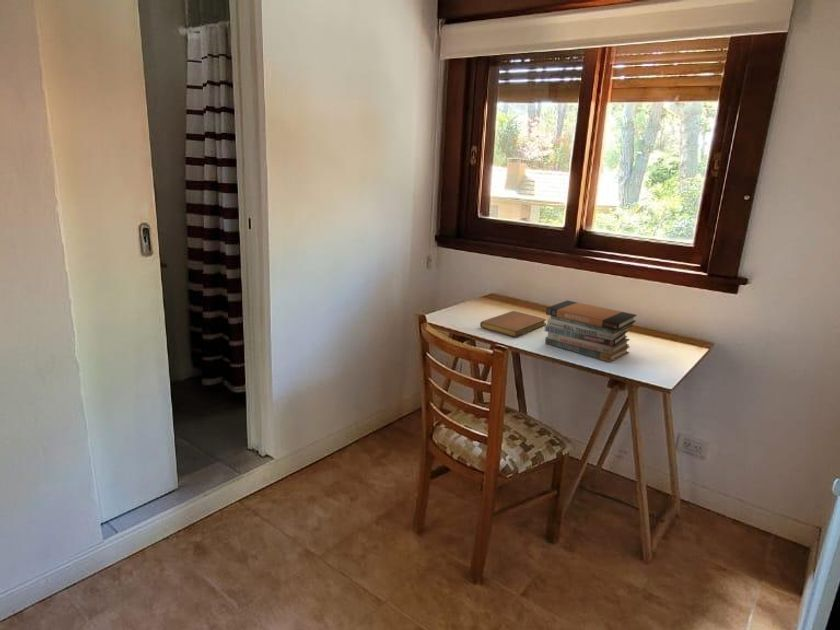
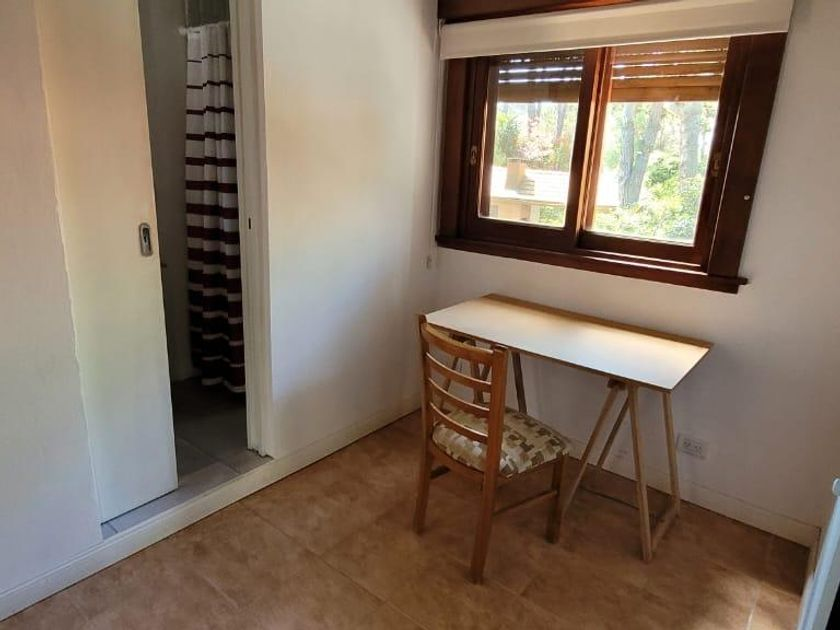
- book stack (587, 329)
- notebook (513, 322)
